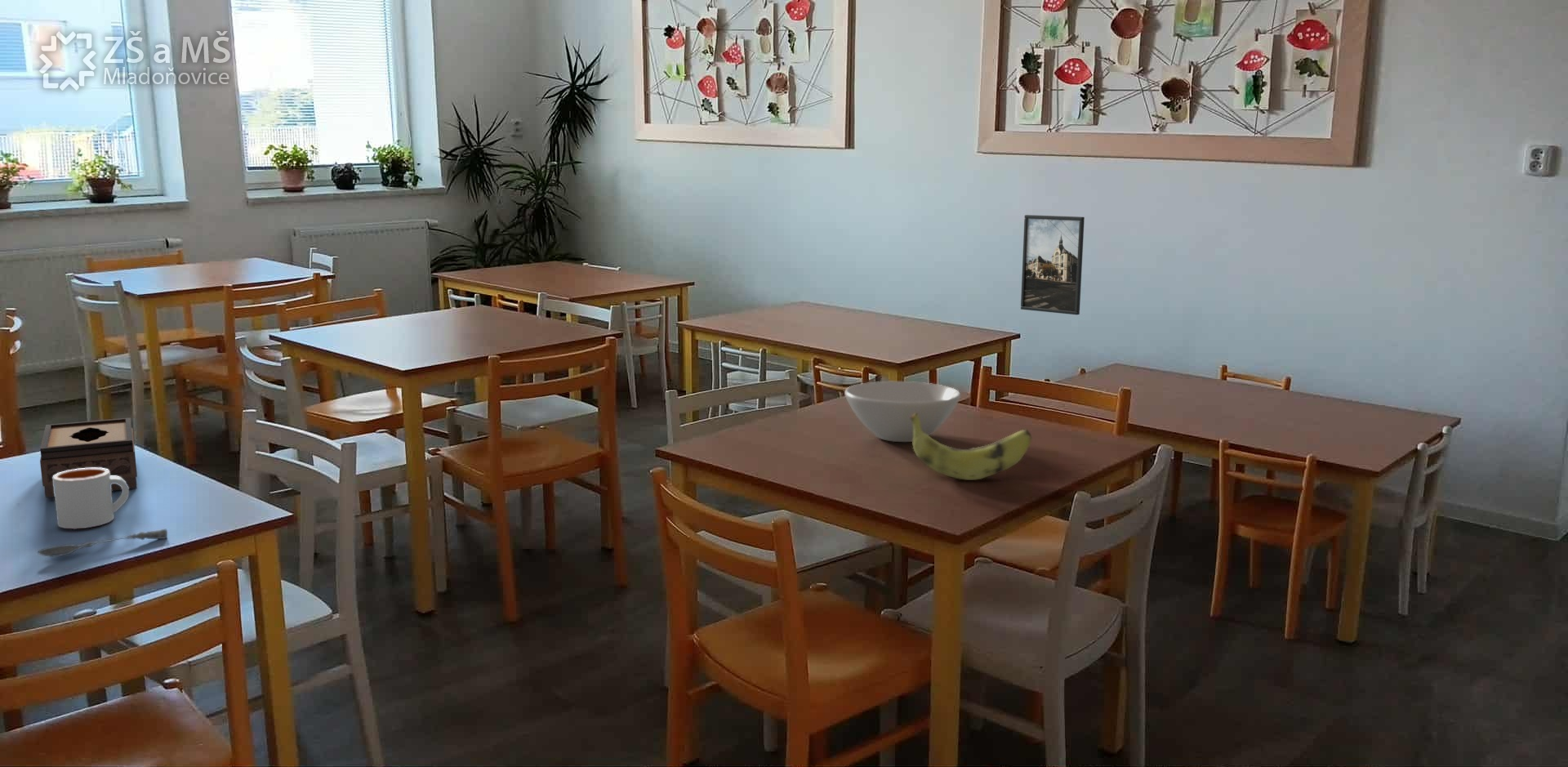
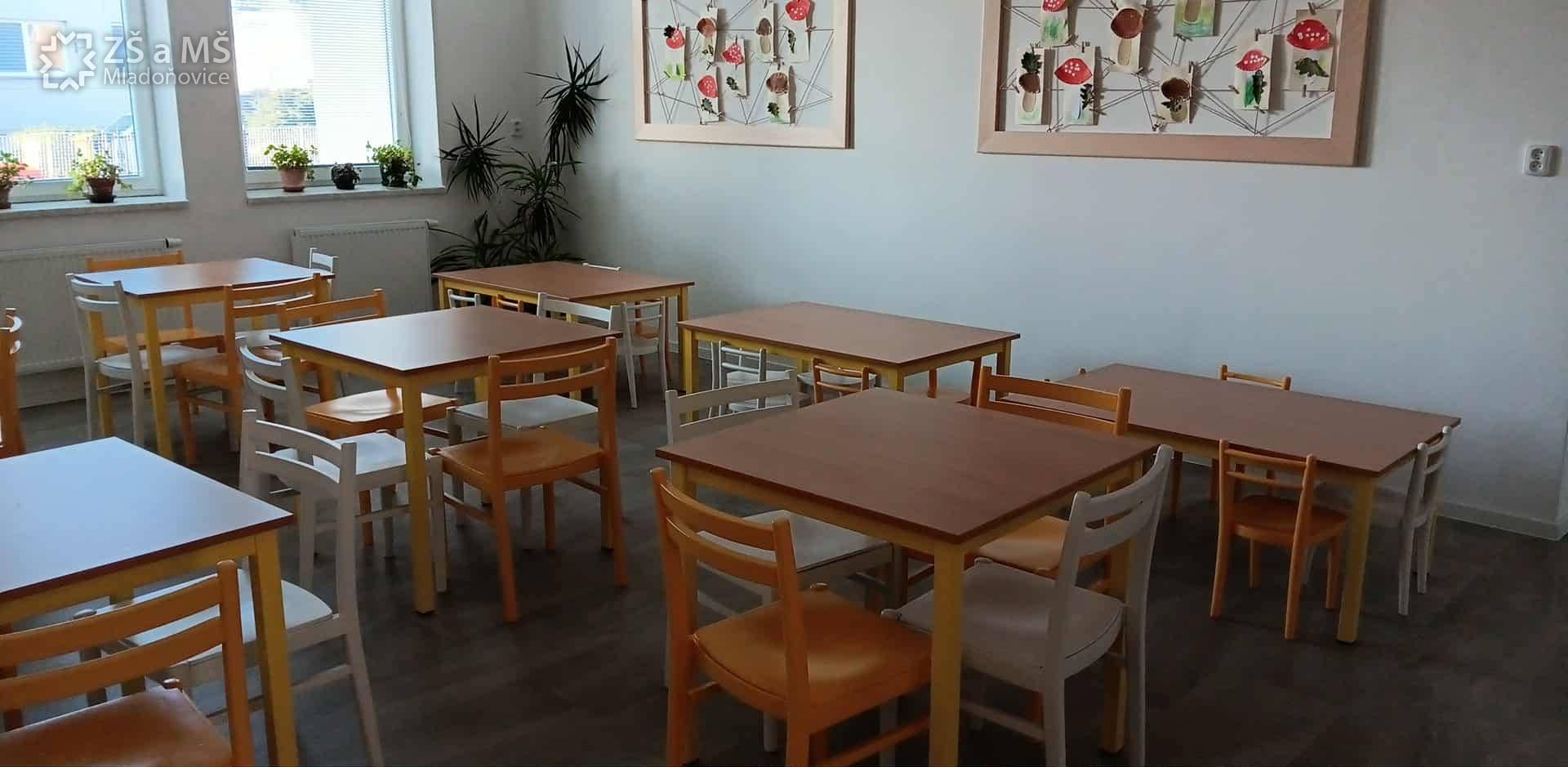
- tissue box (90, 455)
- bowl (902, 413)
- banana (970, 448)
- mug (92, 497)
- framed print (1051, 264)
- soupspoon (104, 542)
